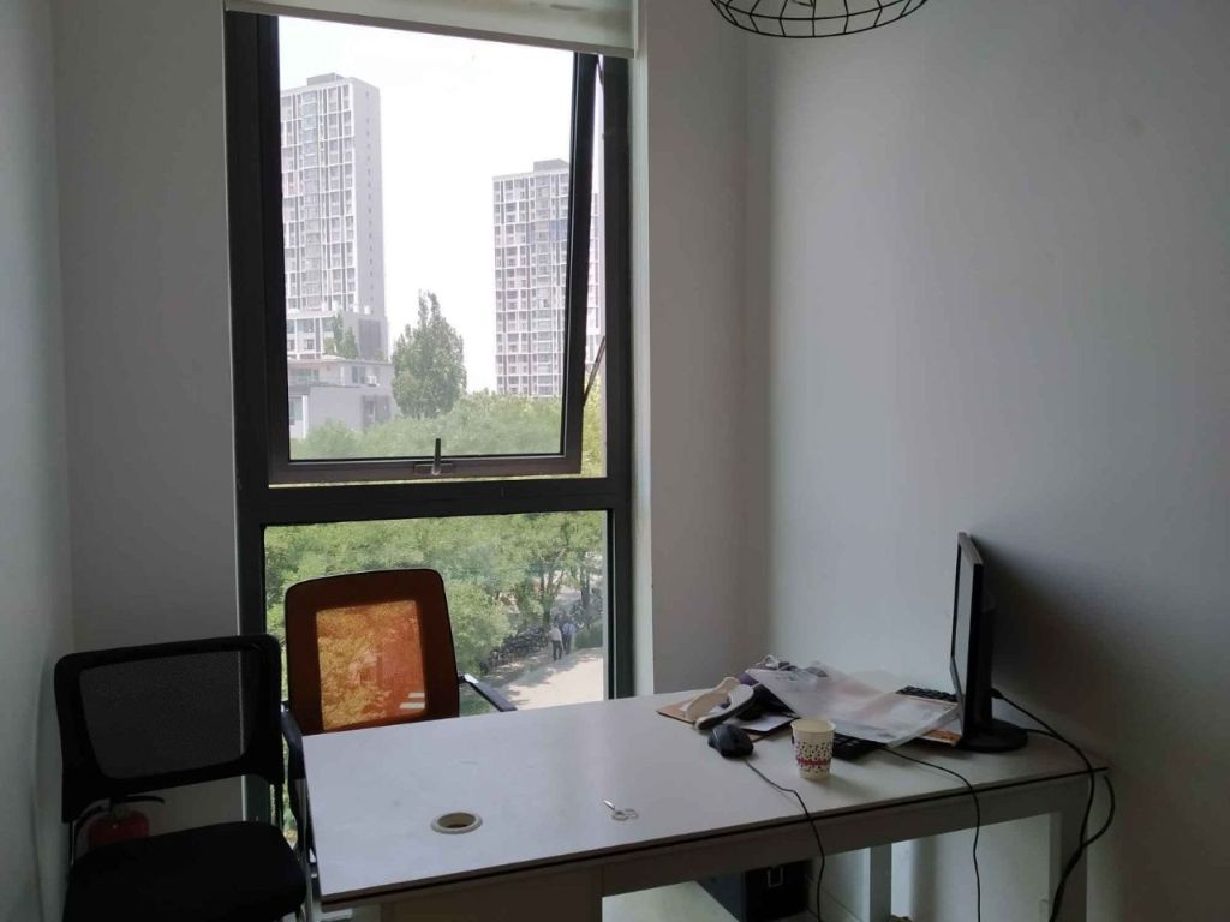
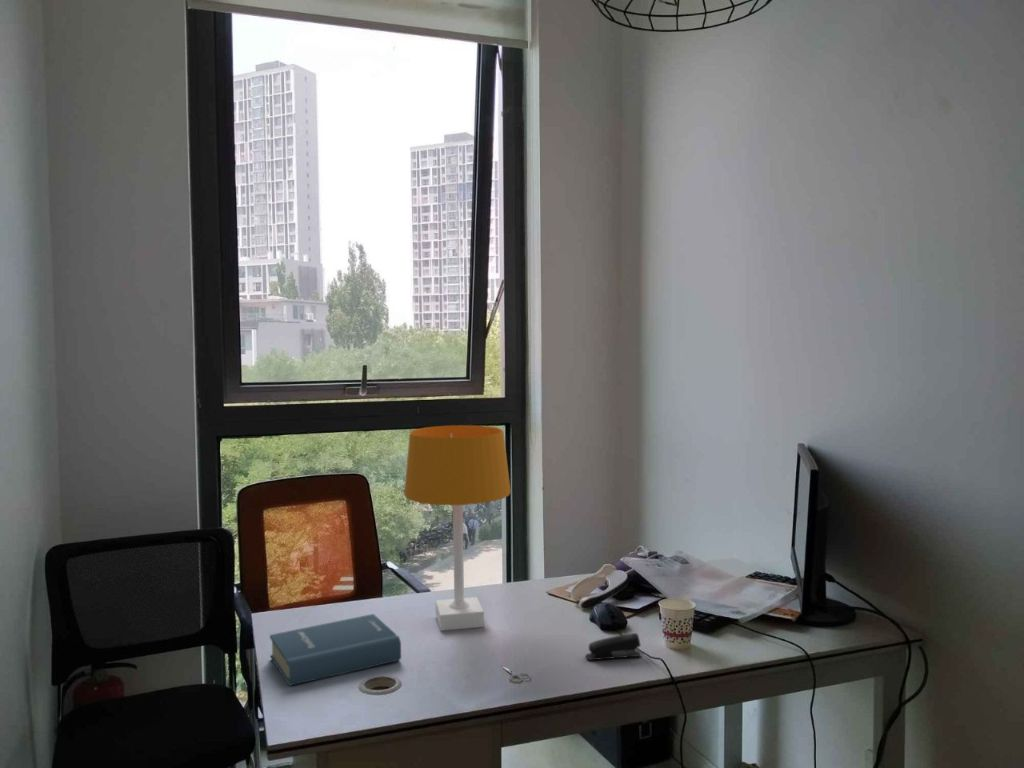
+ hardback book (335, 648)
+ desk lamp (458, 526)
+ stapler (613, 645)
